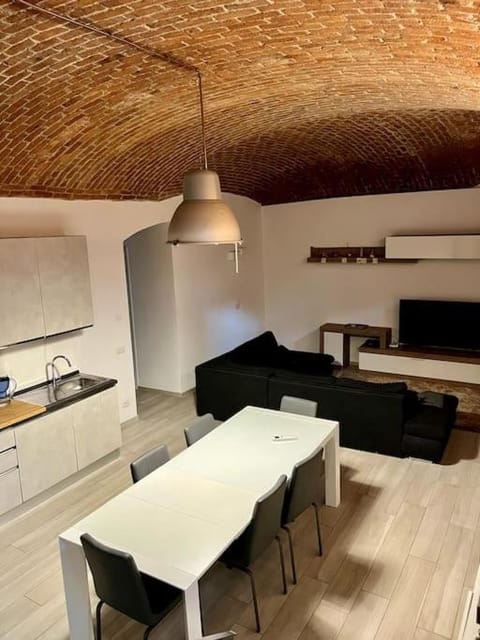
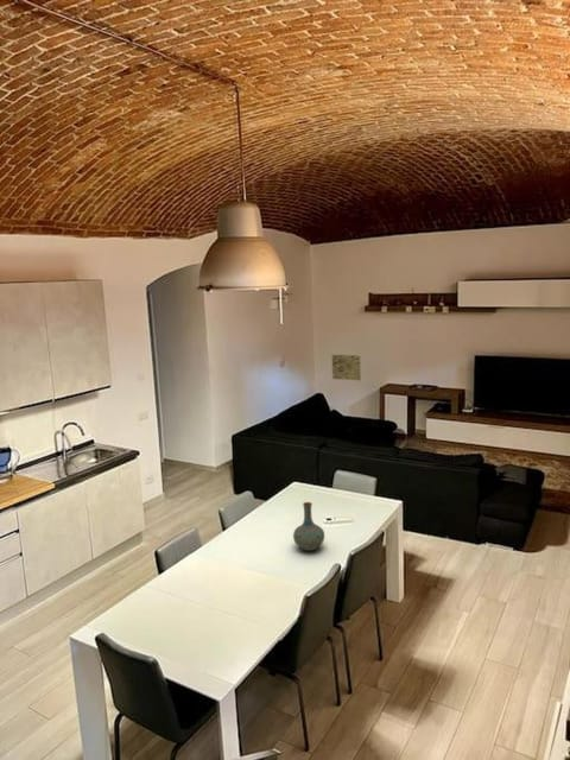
+ wall art (346, 367)
+ vase (308, 526)
